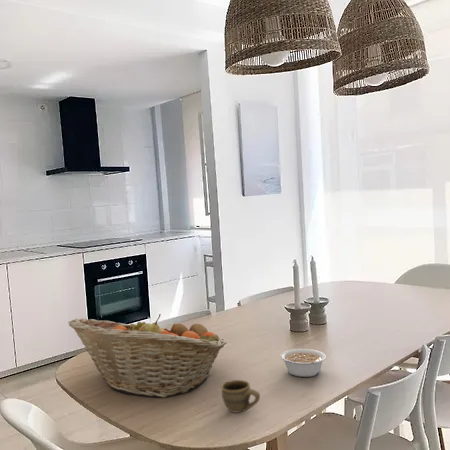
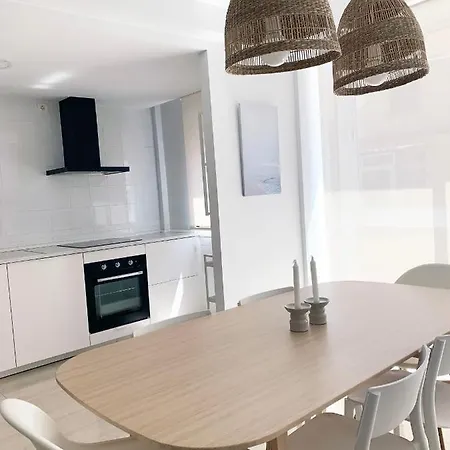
- legume (304, 362)
- fruit basket (147, 345)
- cup (240, 398)
